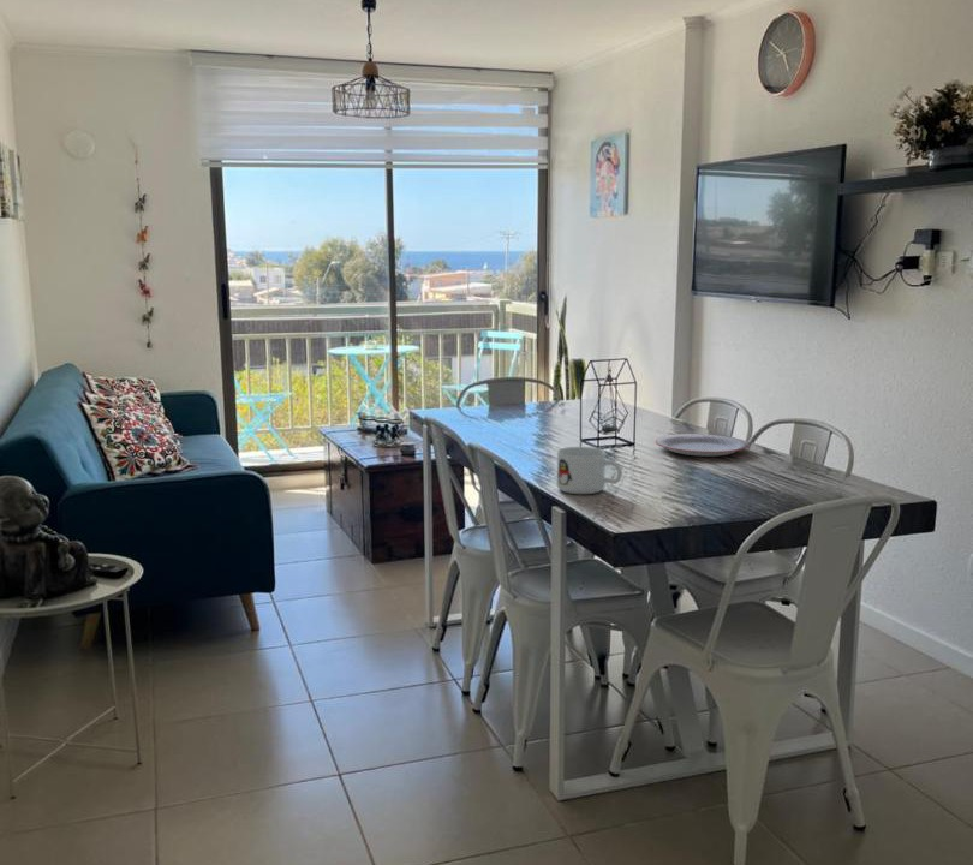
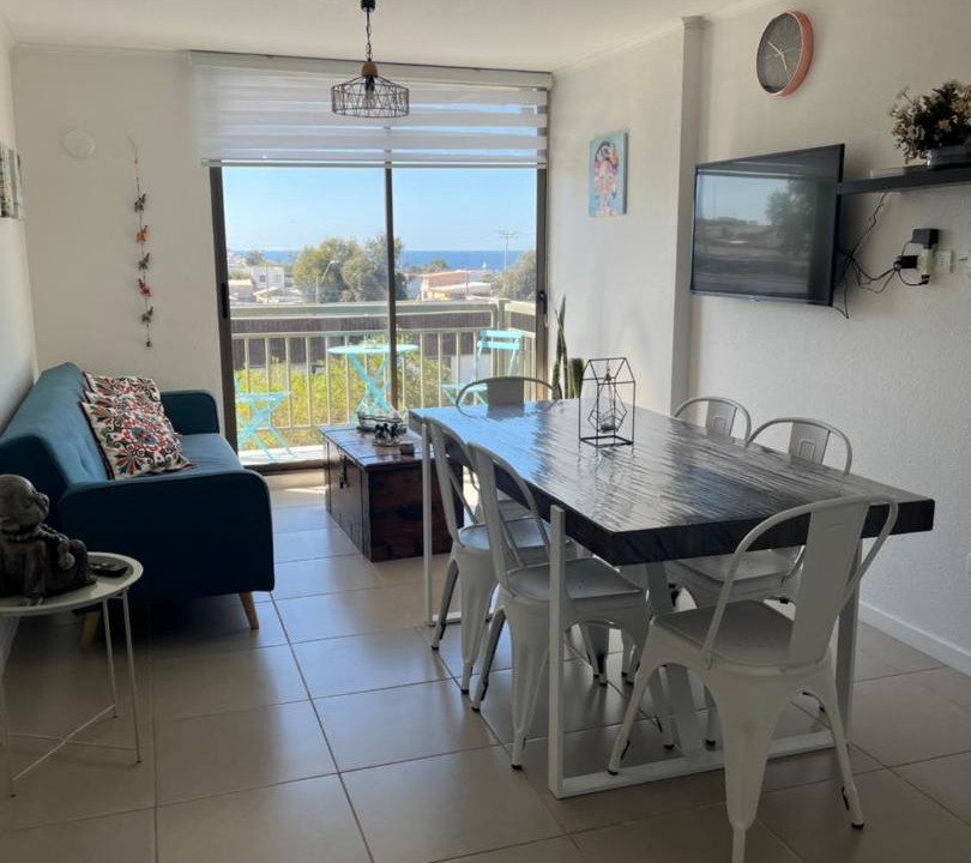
- mug (589, 471)
- plate (700, 446)
